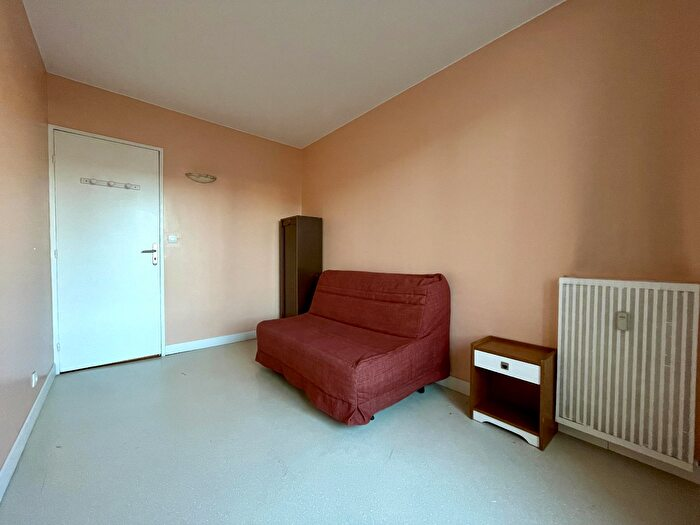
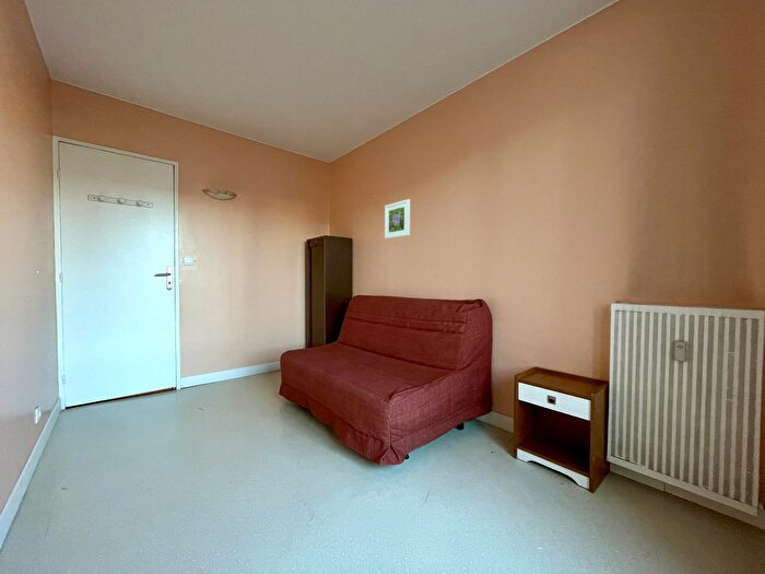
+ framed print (397, 220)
